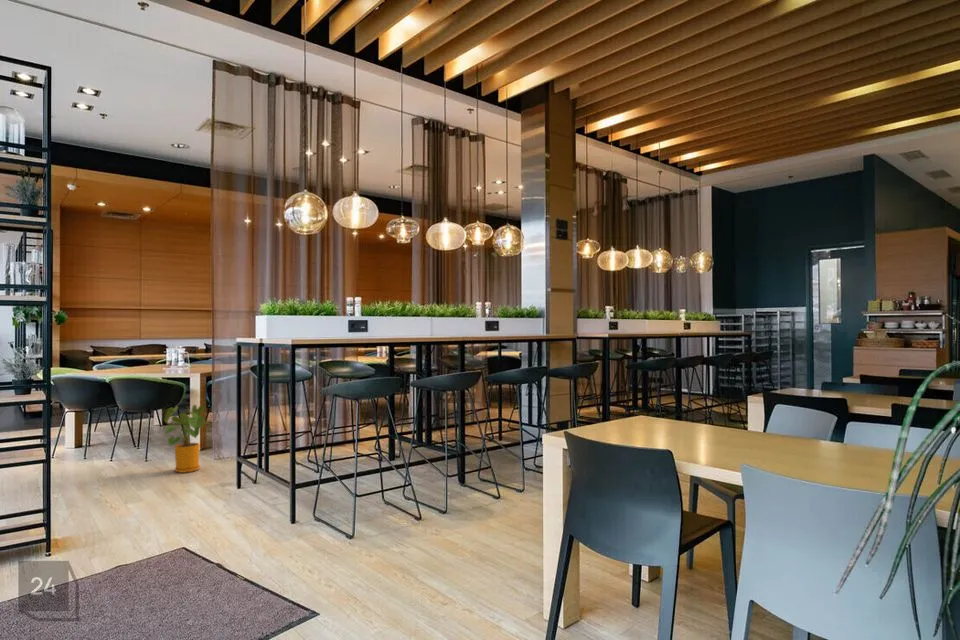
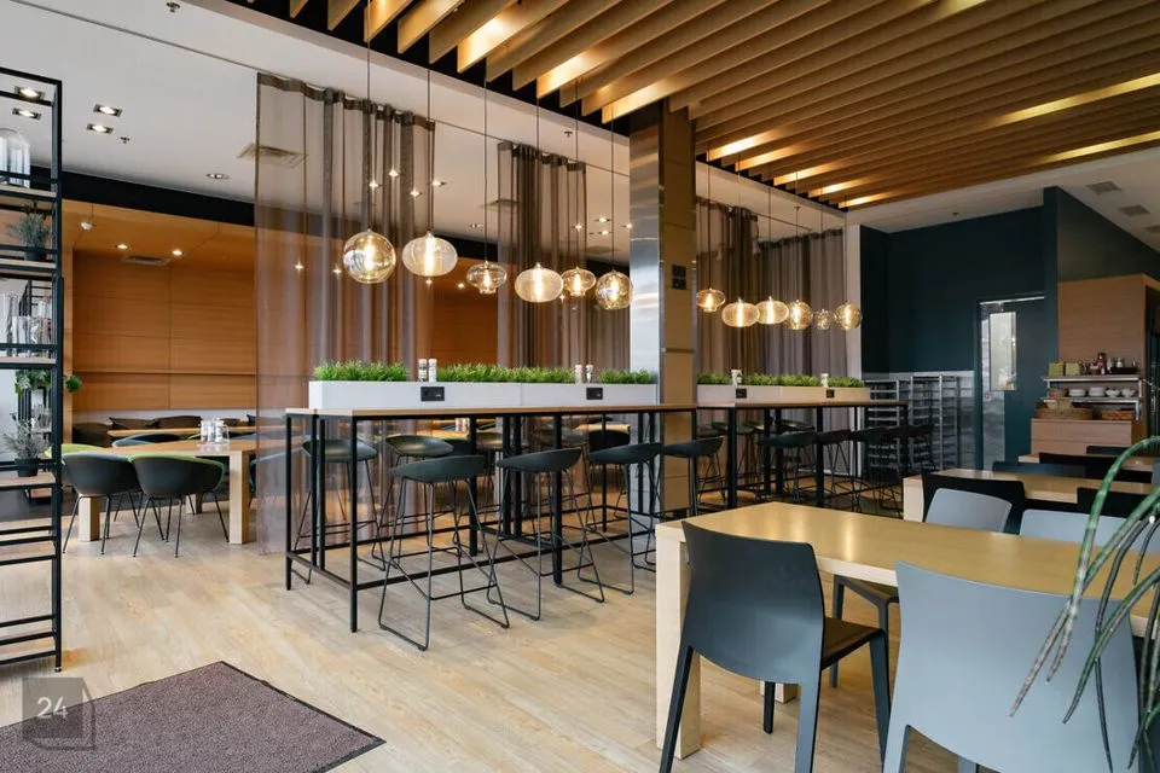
- house plant (184, 438)
